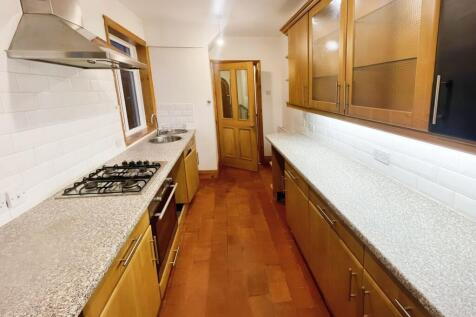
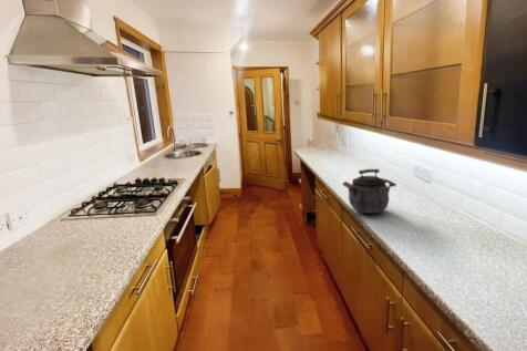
+ kettle (368, 190)
